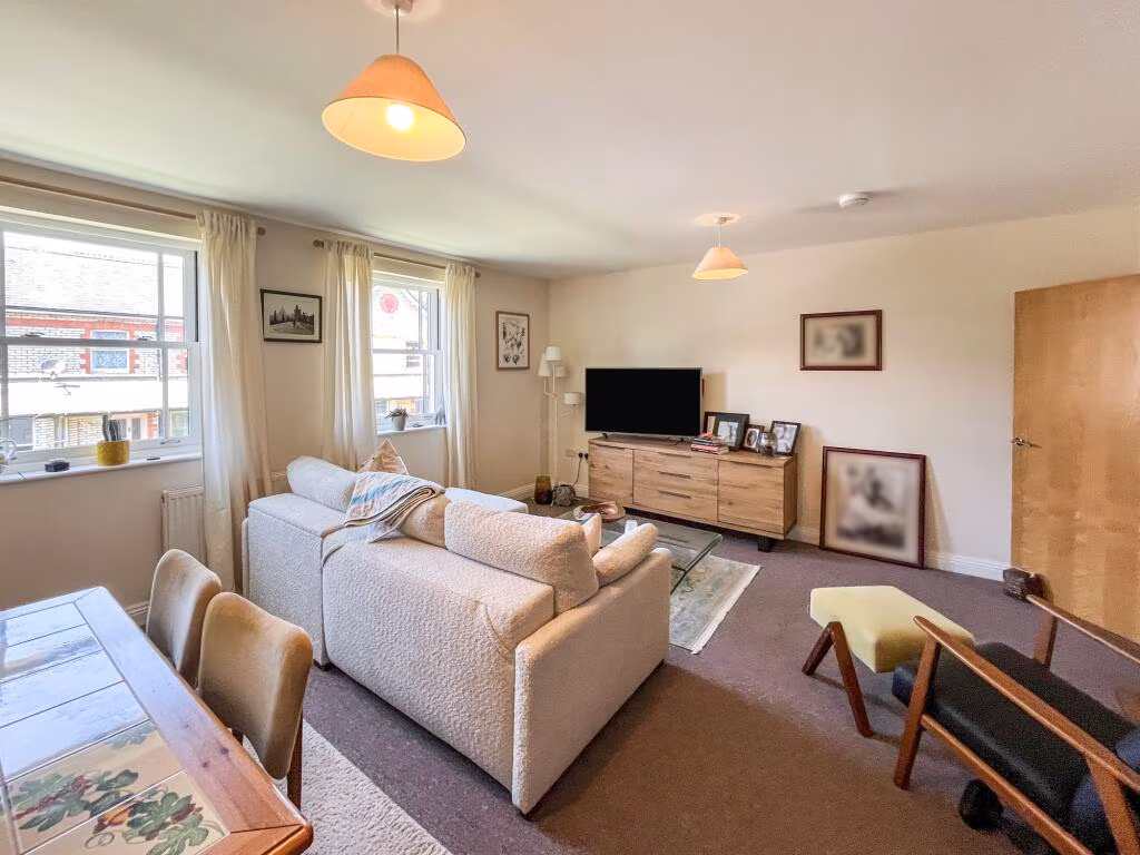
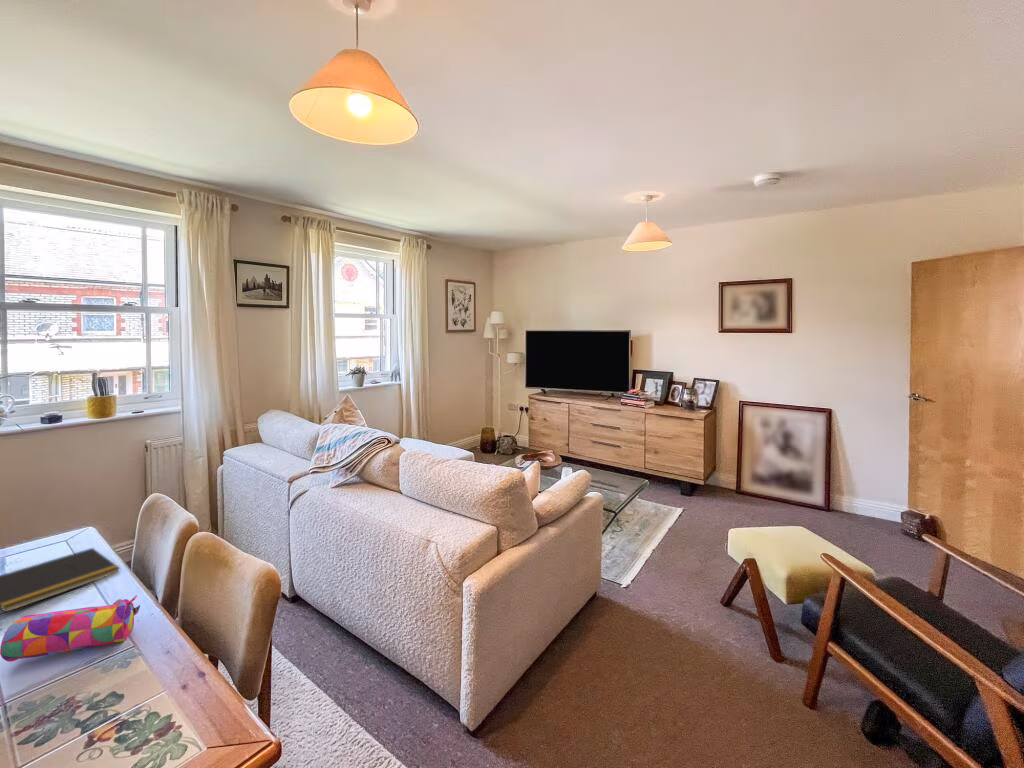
+ notepad (54, 576)
+ pencil case (75, 627)
